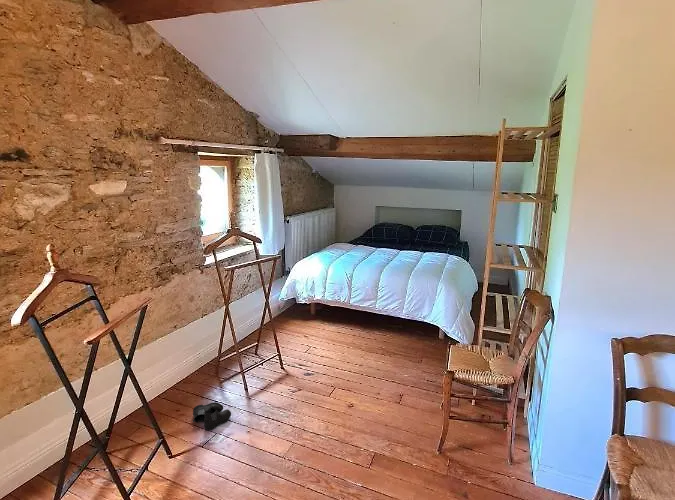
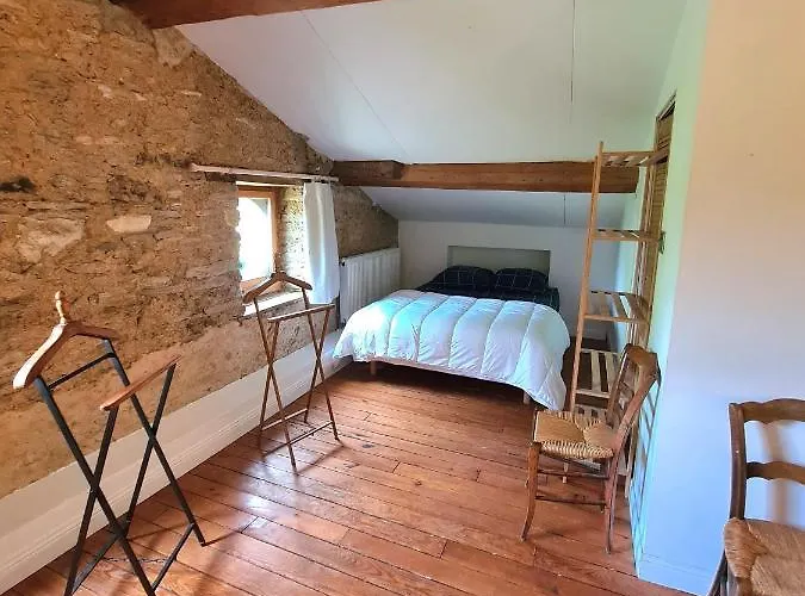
- boots (208, 409)
